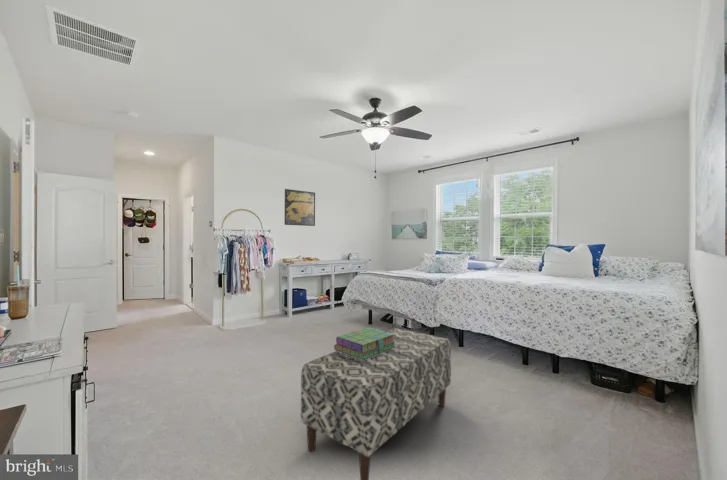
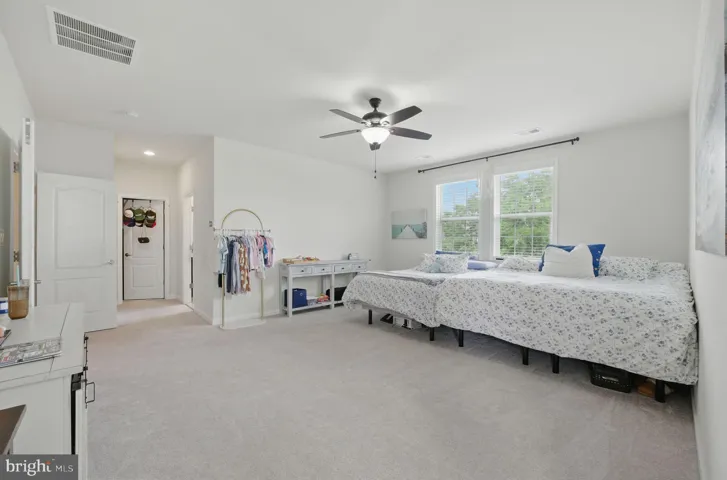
- stack of books (365, 341)
- bench (384, 387)
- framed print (300, 208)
